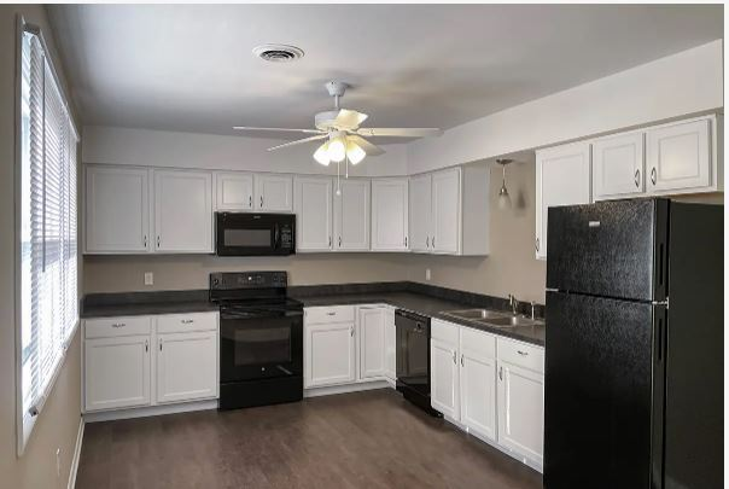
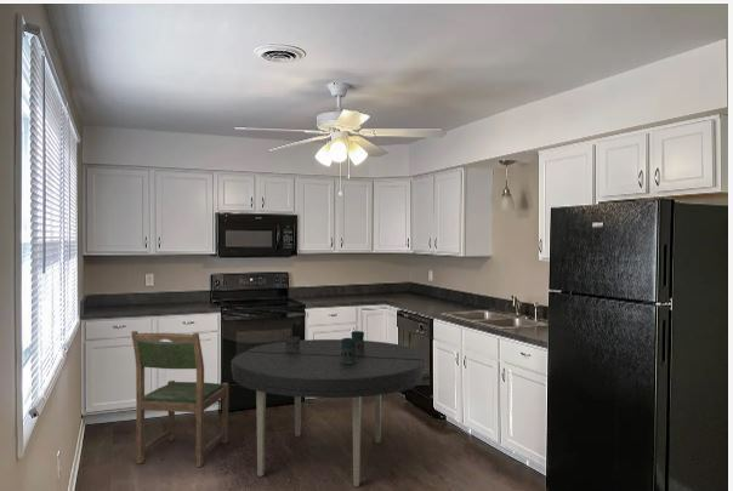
+ dining table (330, 396)
+ dining chair (182, 389)
